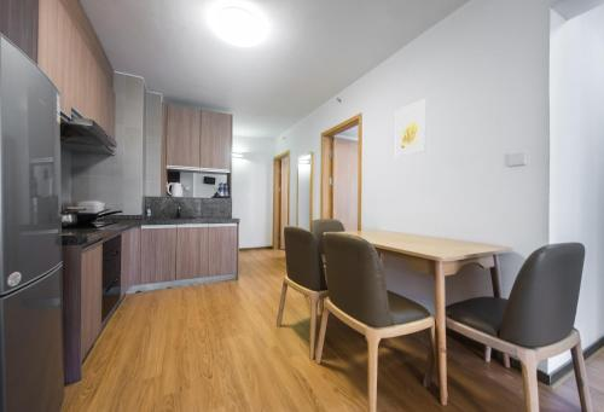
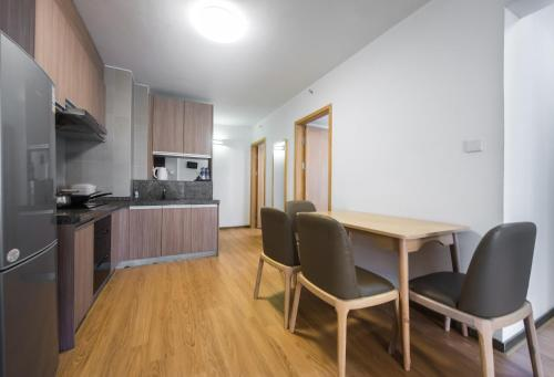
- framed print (410, 129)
